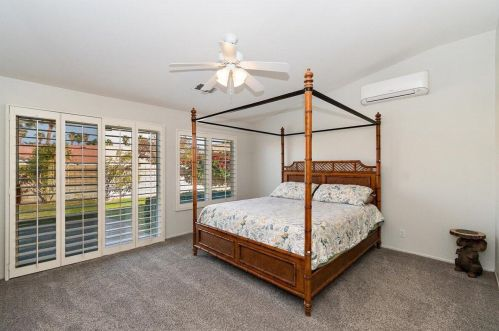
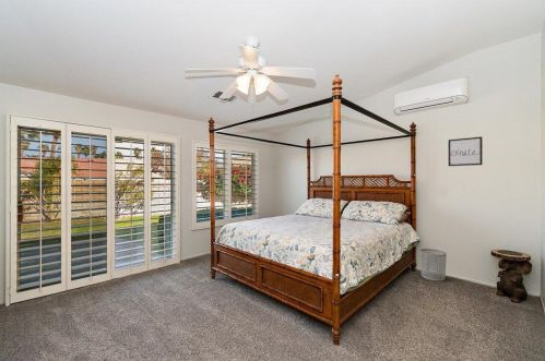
+ waste bin (433, 264)
+ wall art (464, 152)
